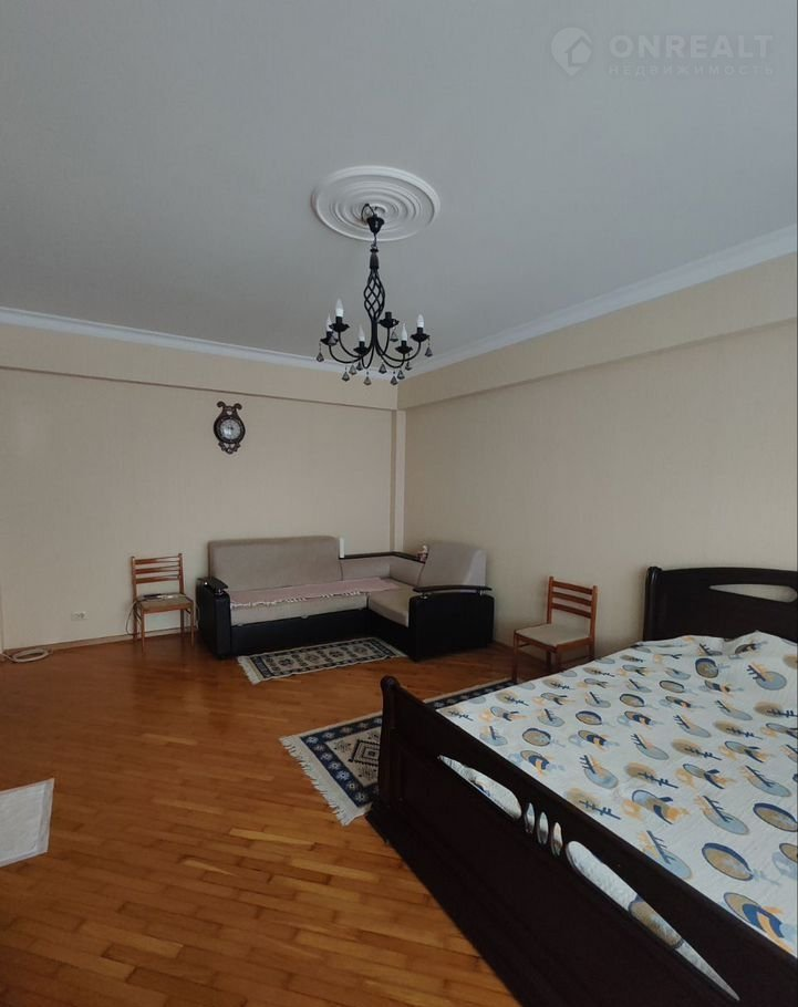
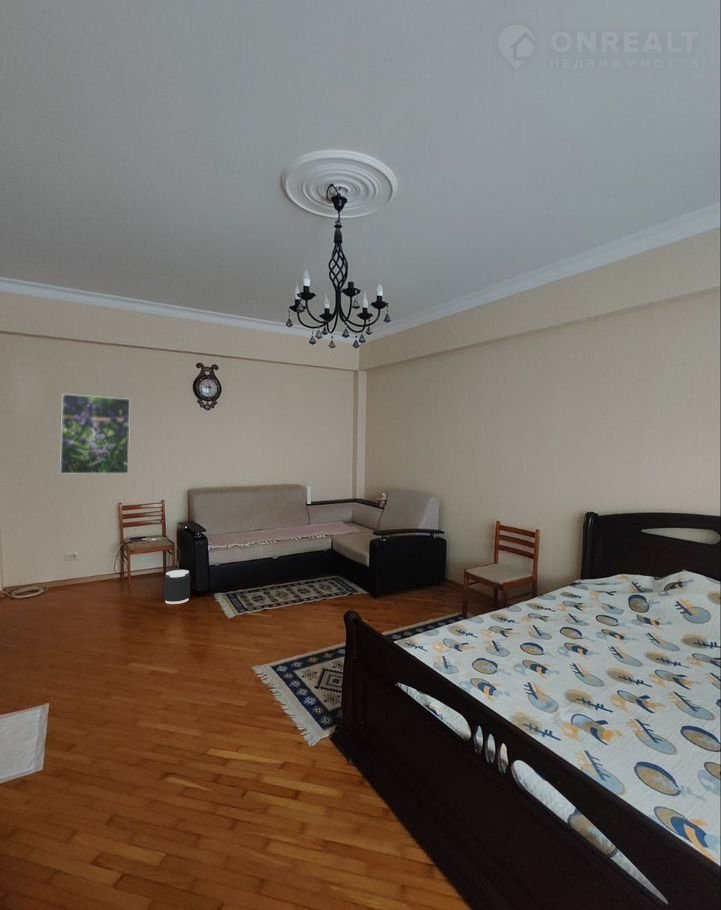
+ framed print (96, 435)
+ speaker (177, 586)
